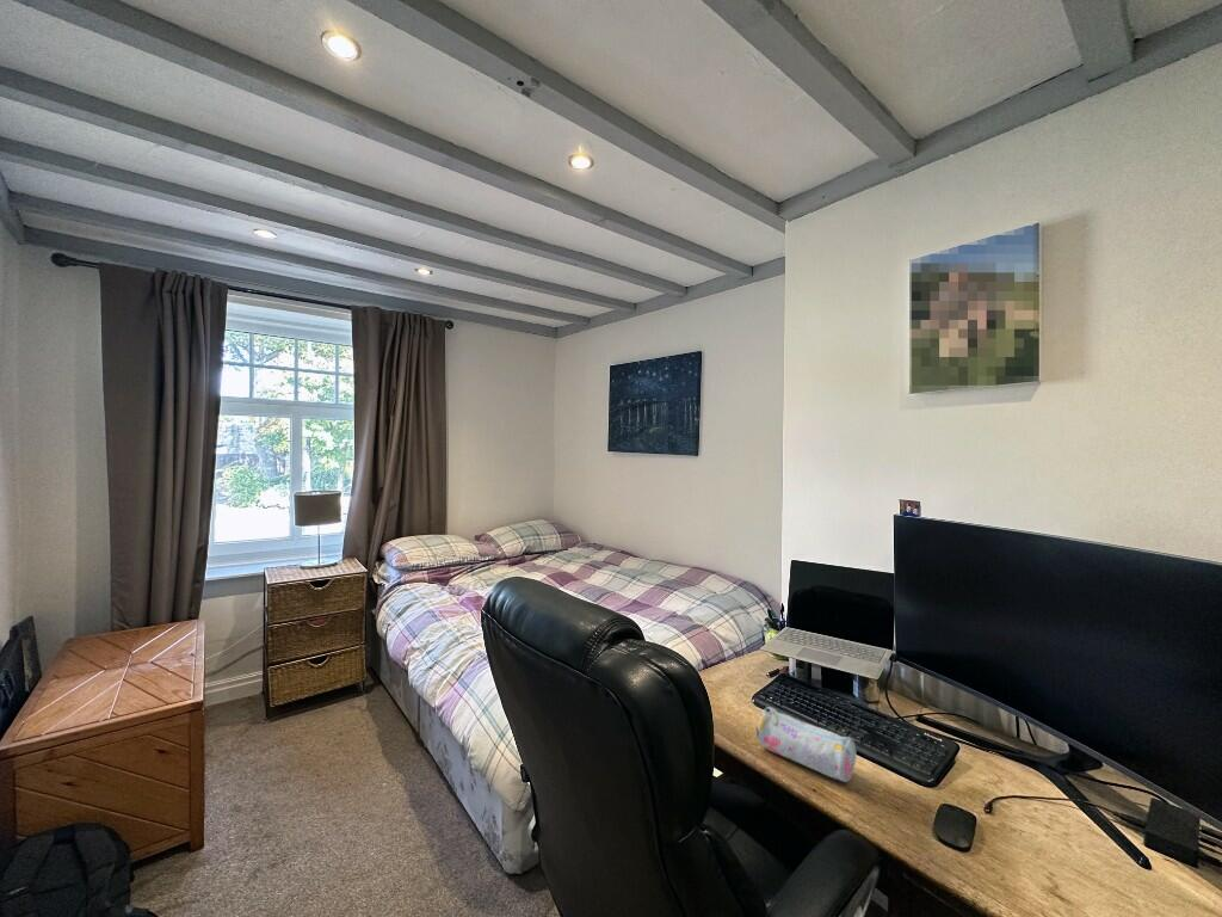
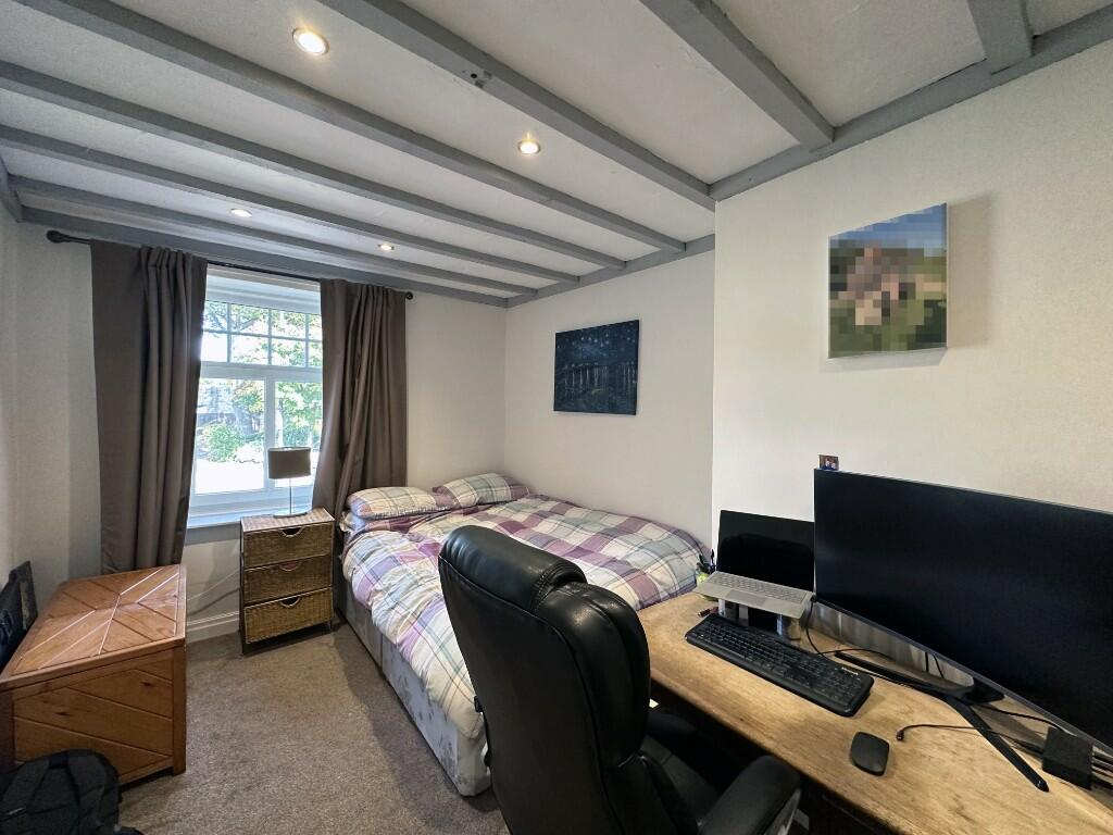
- pencil case (804, 740)
